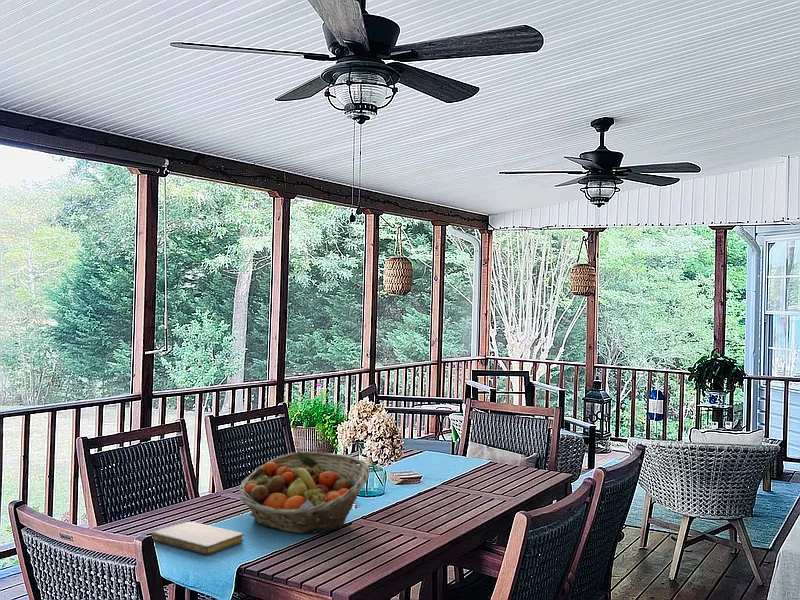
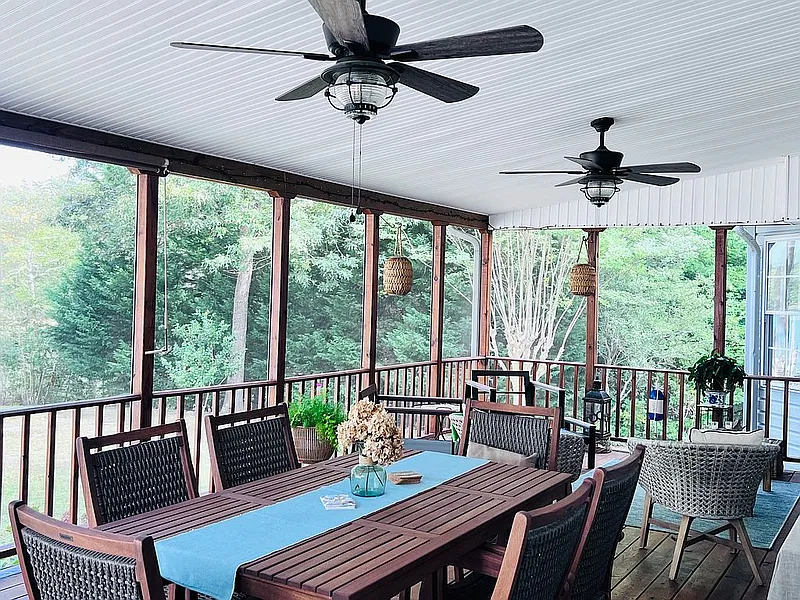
- notebook (197, 537)
- fruit basket (304, 490)
